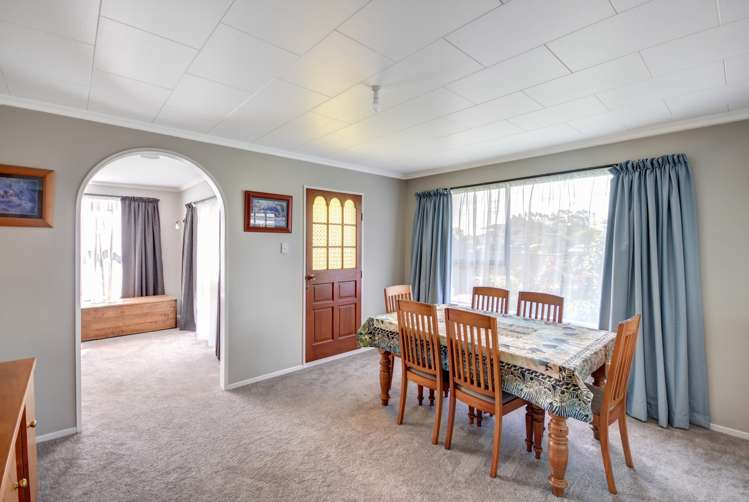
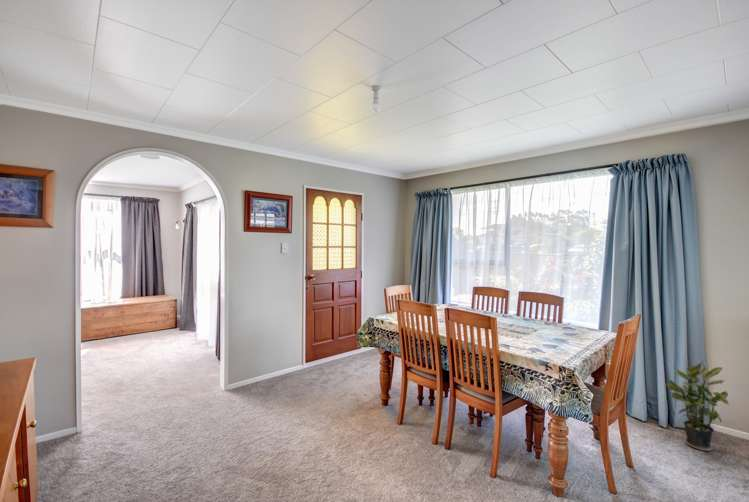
+ potted plant (695, 402)
